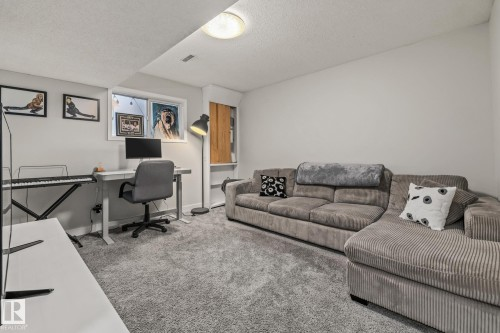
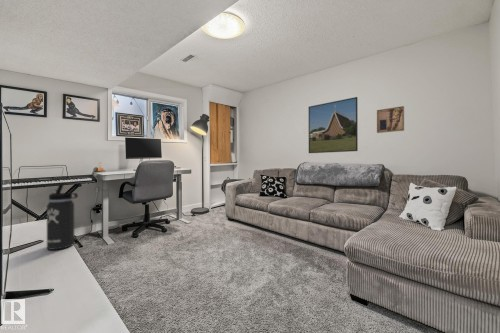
+ wall art (390, 120)
+ thermos bottle (63, 214)
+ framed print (331, 127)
